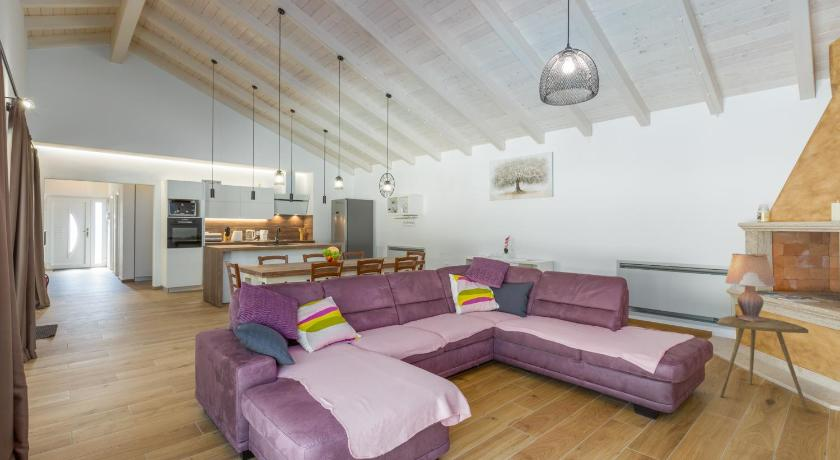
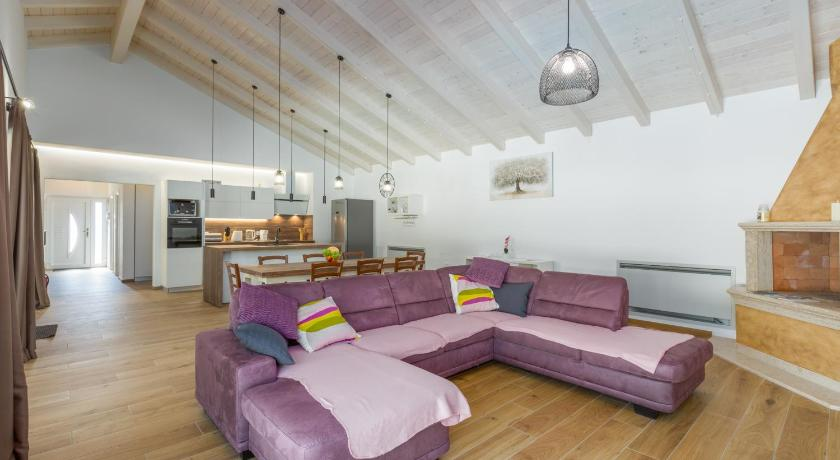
- lamp (749, 286)
- side table (753, 357)
